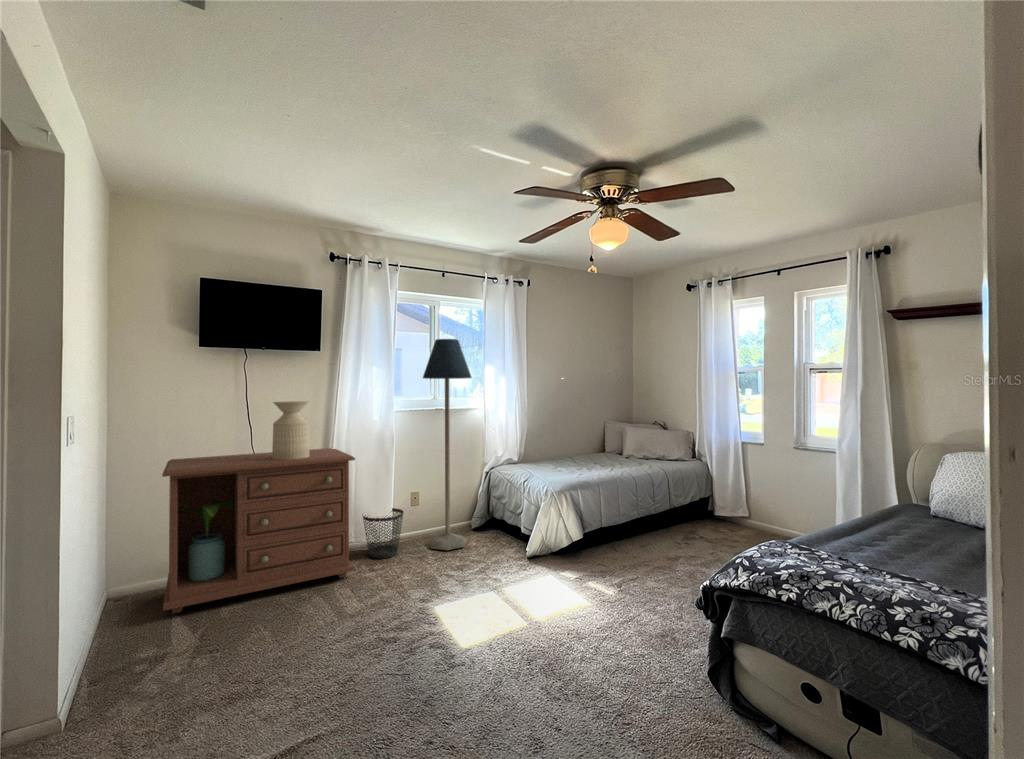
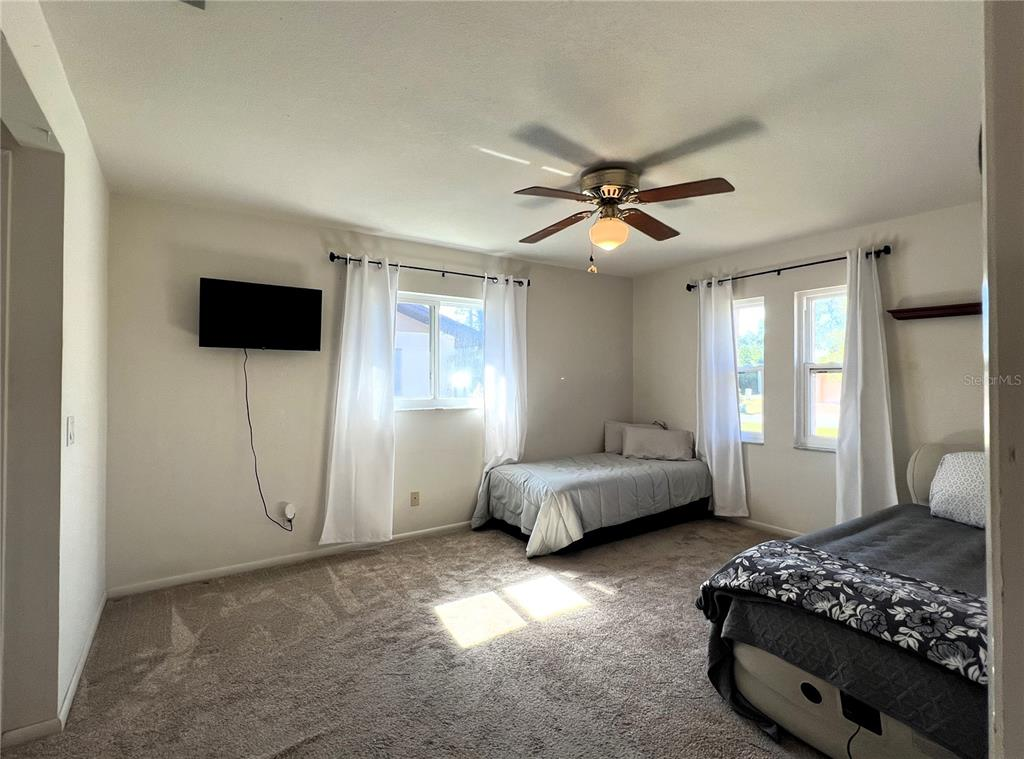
- floor lamp (447, 441)
- wastebasket (383, 533)
- dresser (262, 519)
- side table (291, 429)
